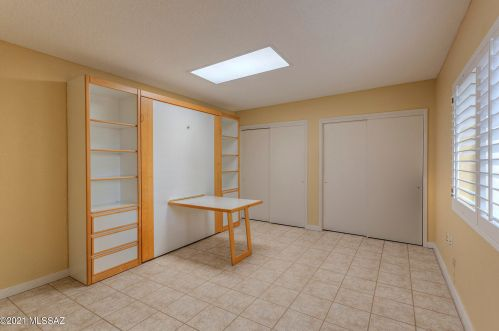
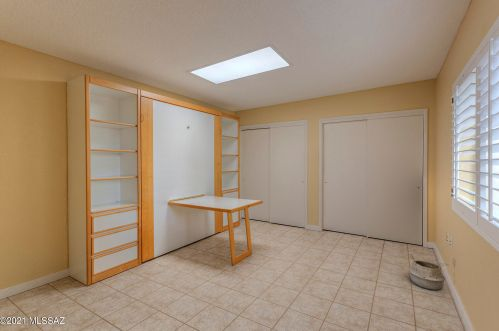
+ woven basket (428, 270)
